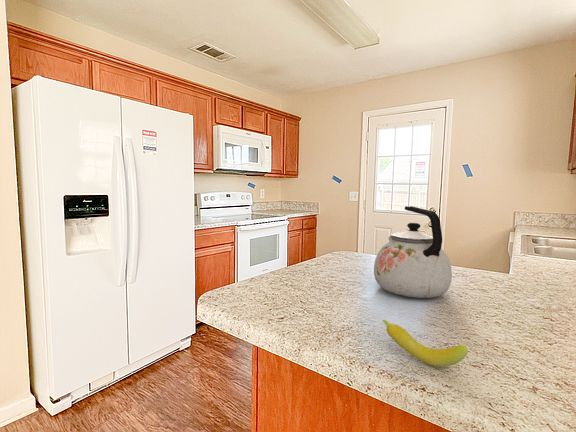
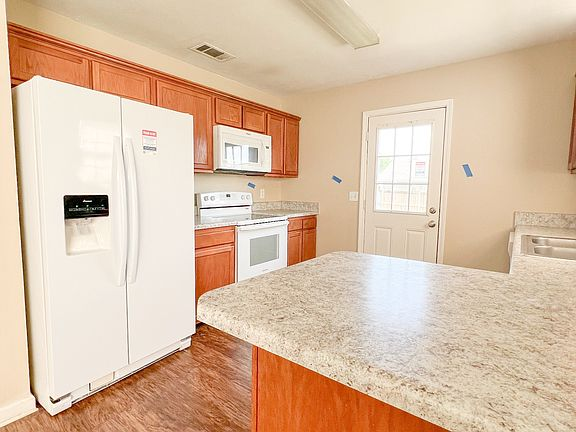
- kettle (411, 249)
- fruit (421, 345)
